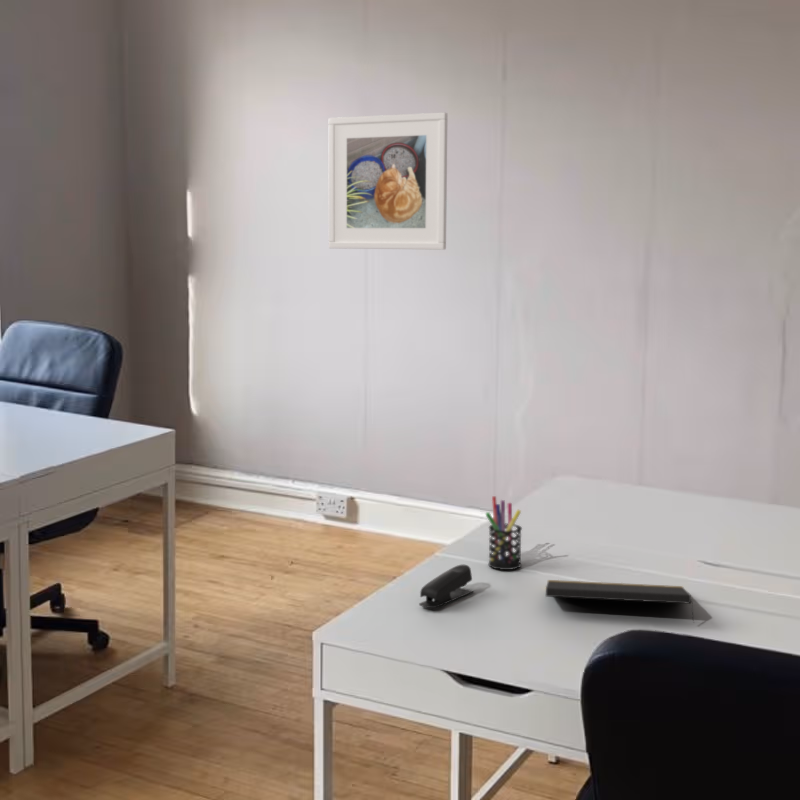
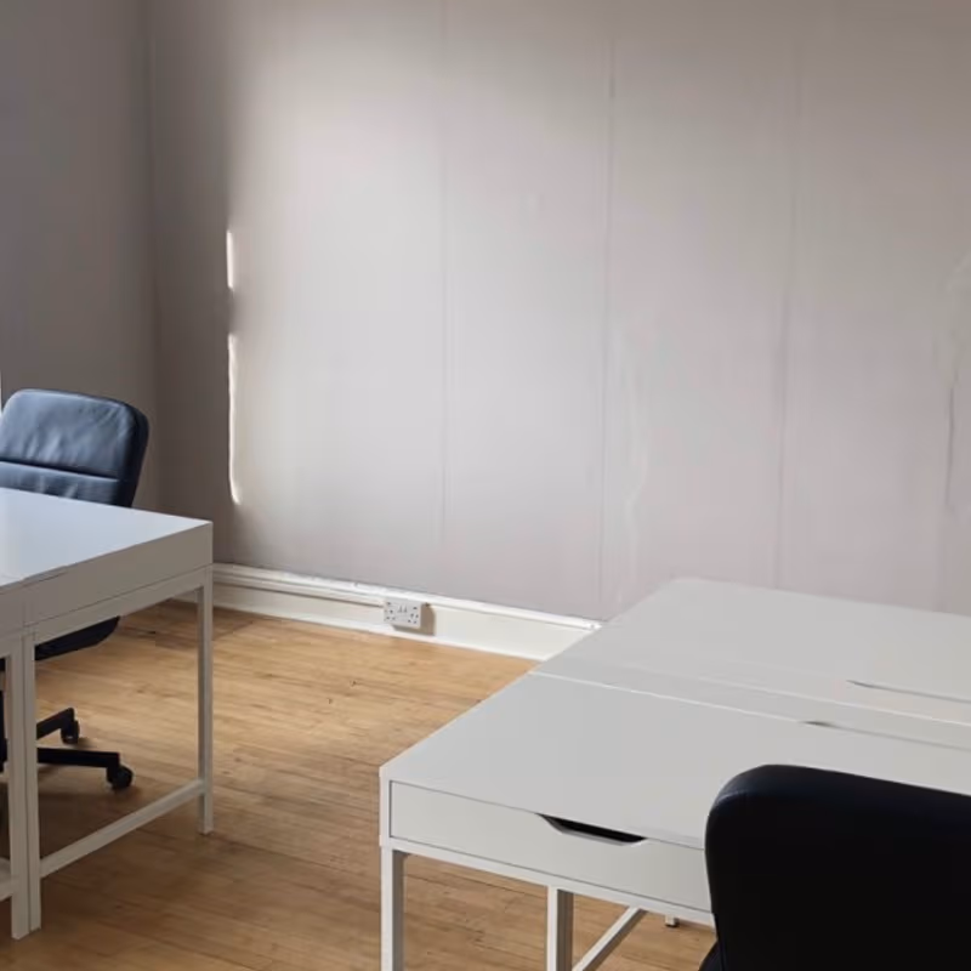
- pen holder (501, 532)
- notepad (615, 591)
- stapler (446, 585)
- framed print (386, 182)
